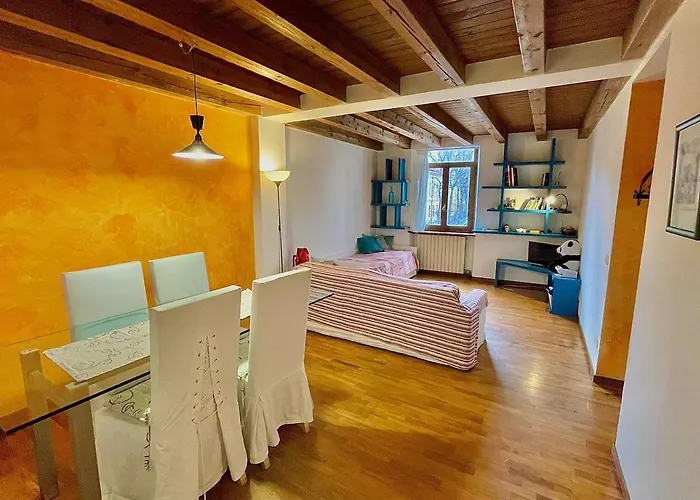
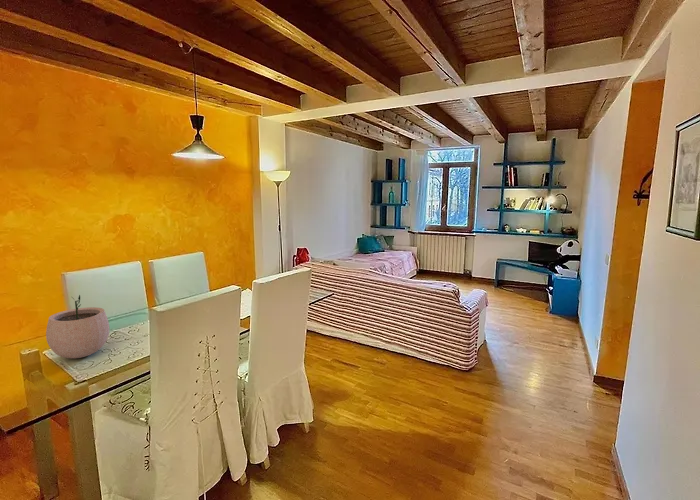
+ plant pot (78, 325)
